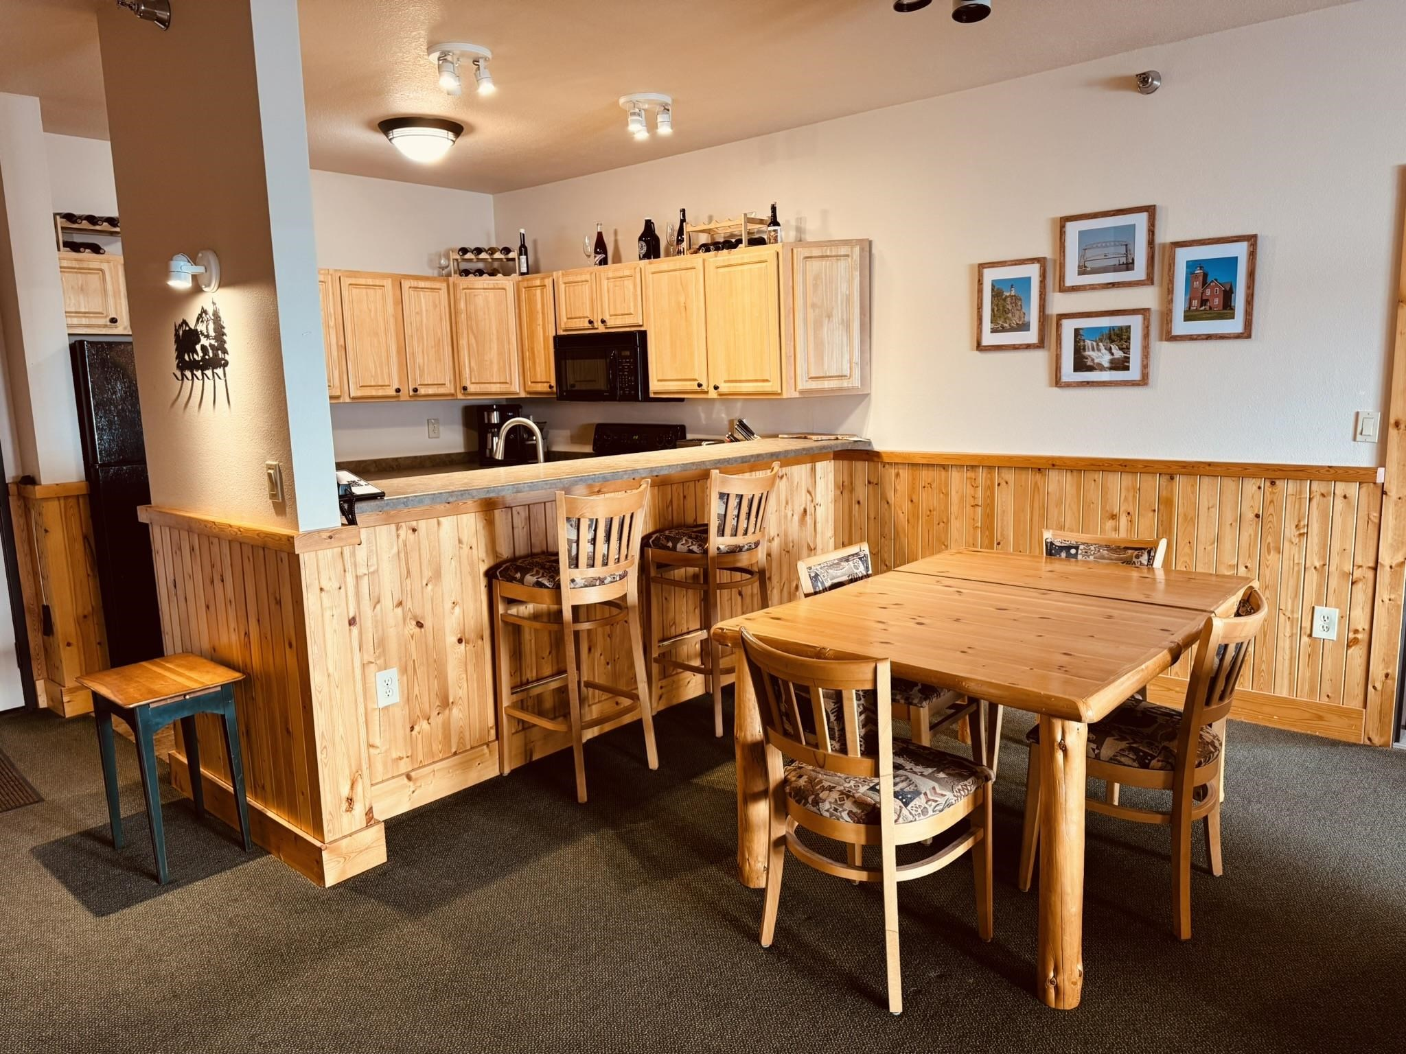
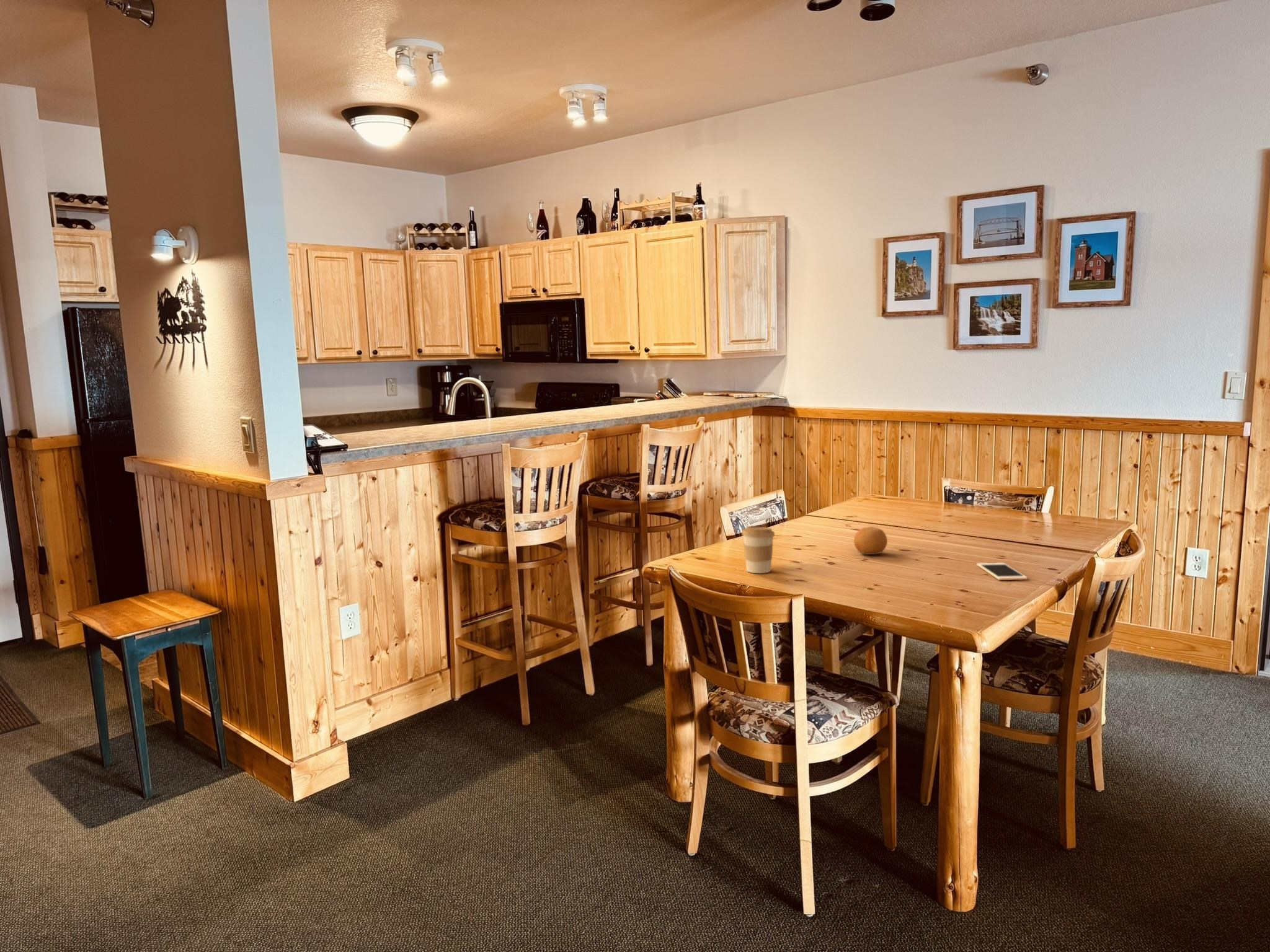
+ fruit (870, 540)
+ cell phone (1001, 571)
+ coffee cup (758, 548)
